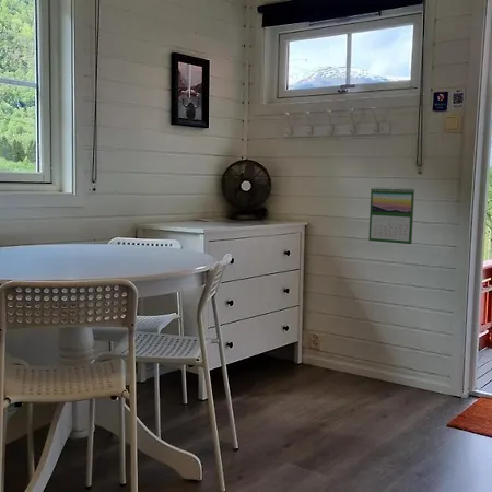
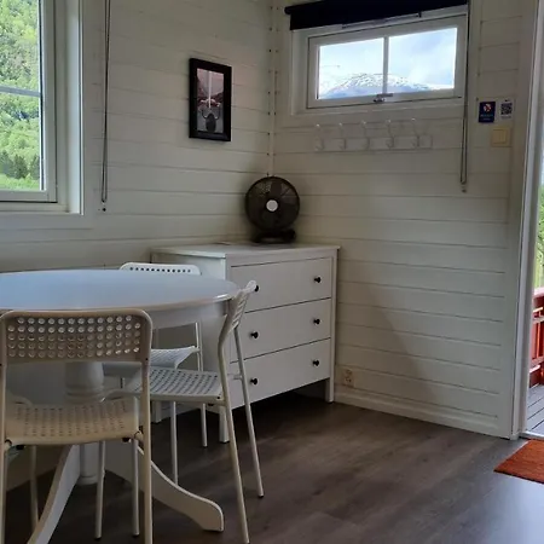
- calendar (390, 214)
